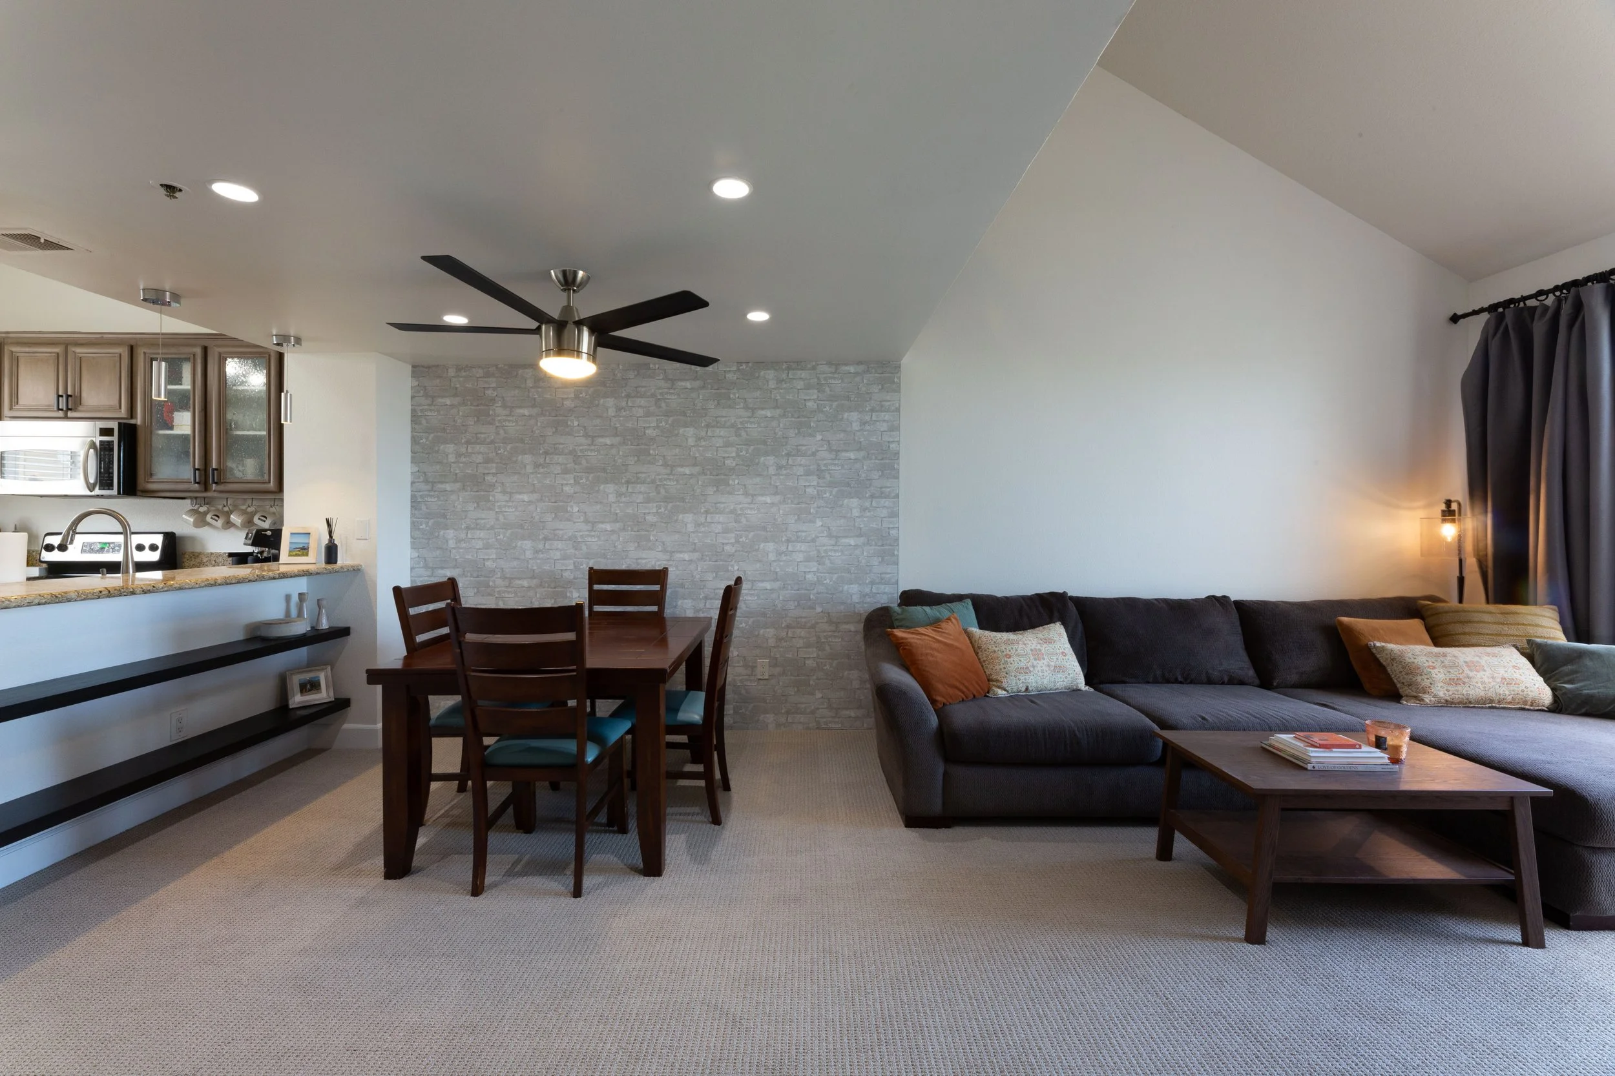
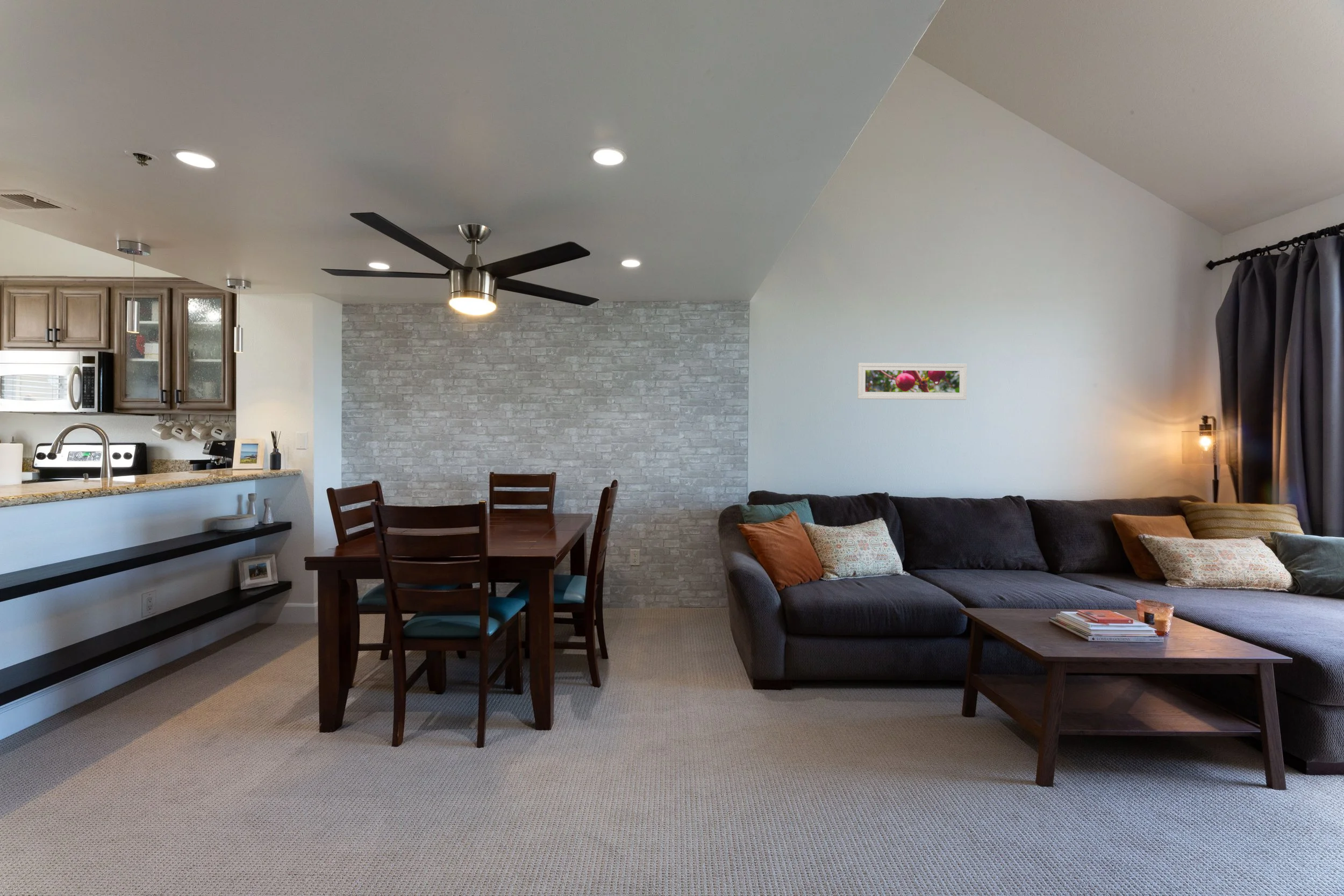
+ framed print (912, 381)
